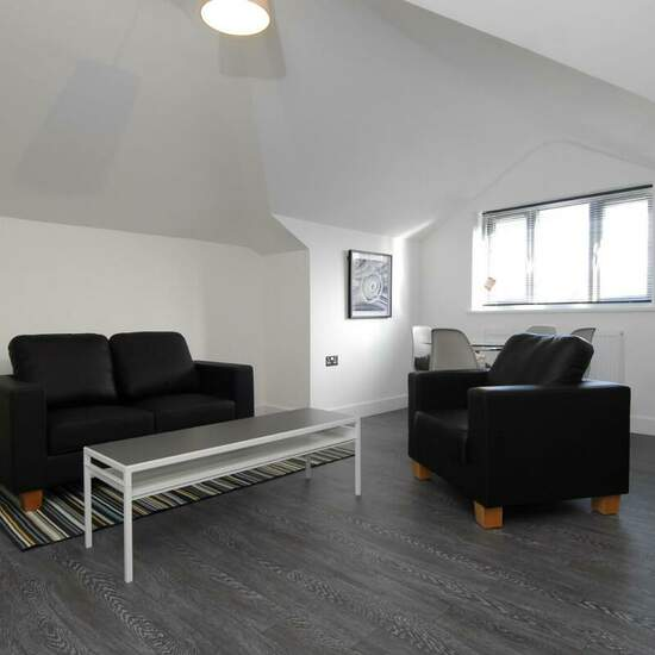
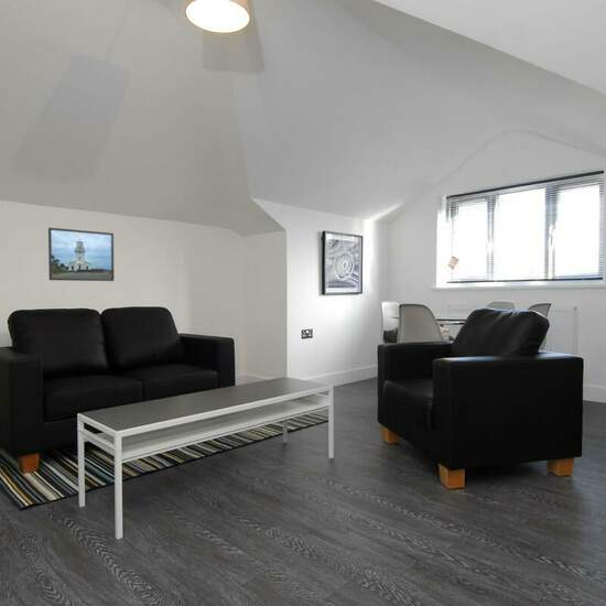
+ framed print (83, 256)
